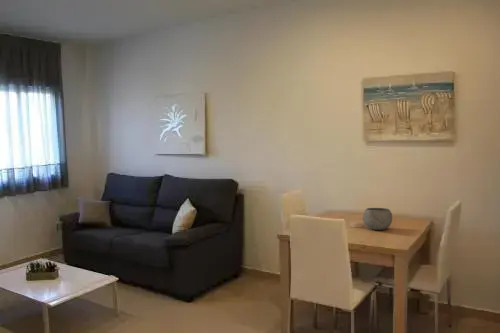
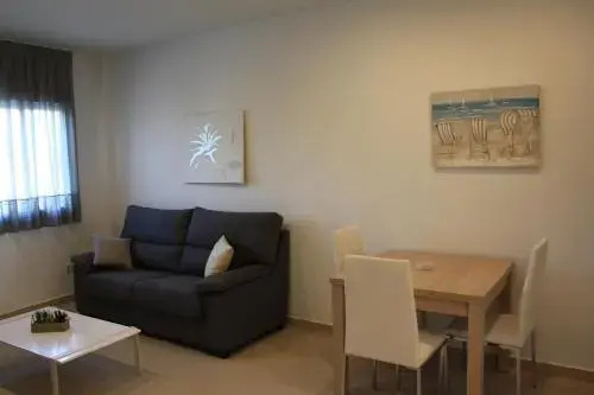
- bowl (377, 218)
